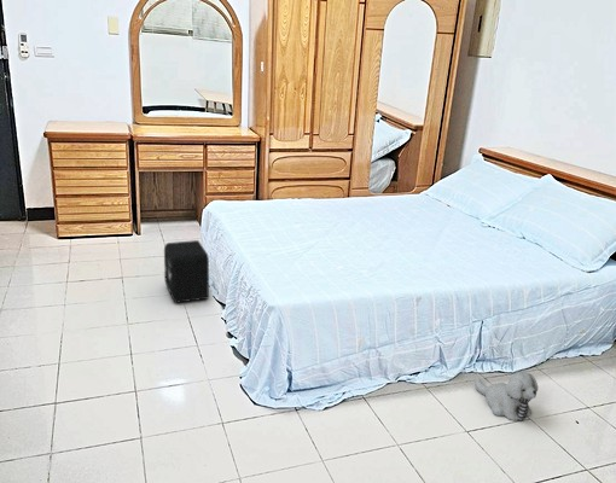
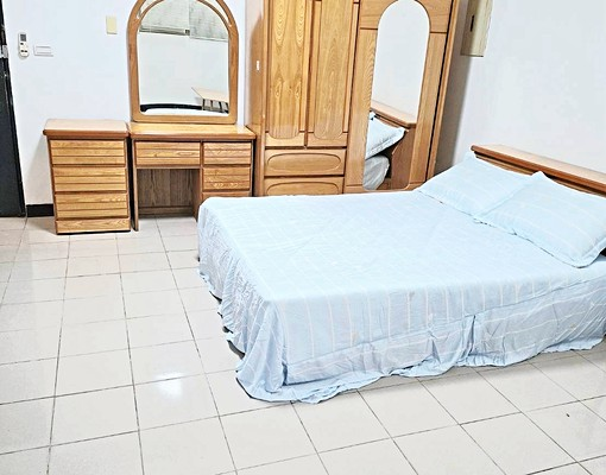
- air purifier (185, 270)
- plush toy (507, 384)
